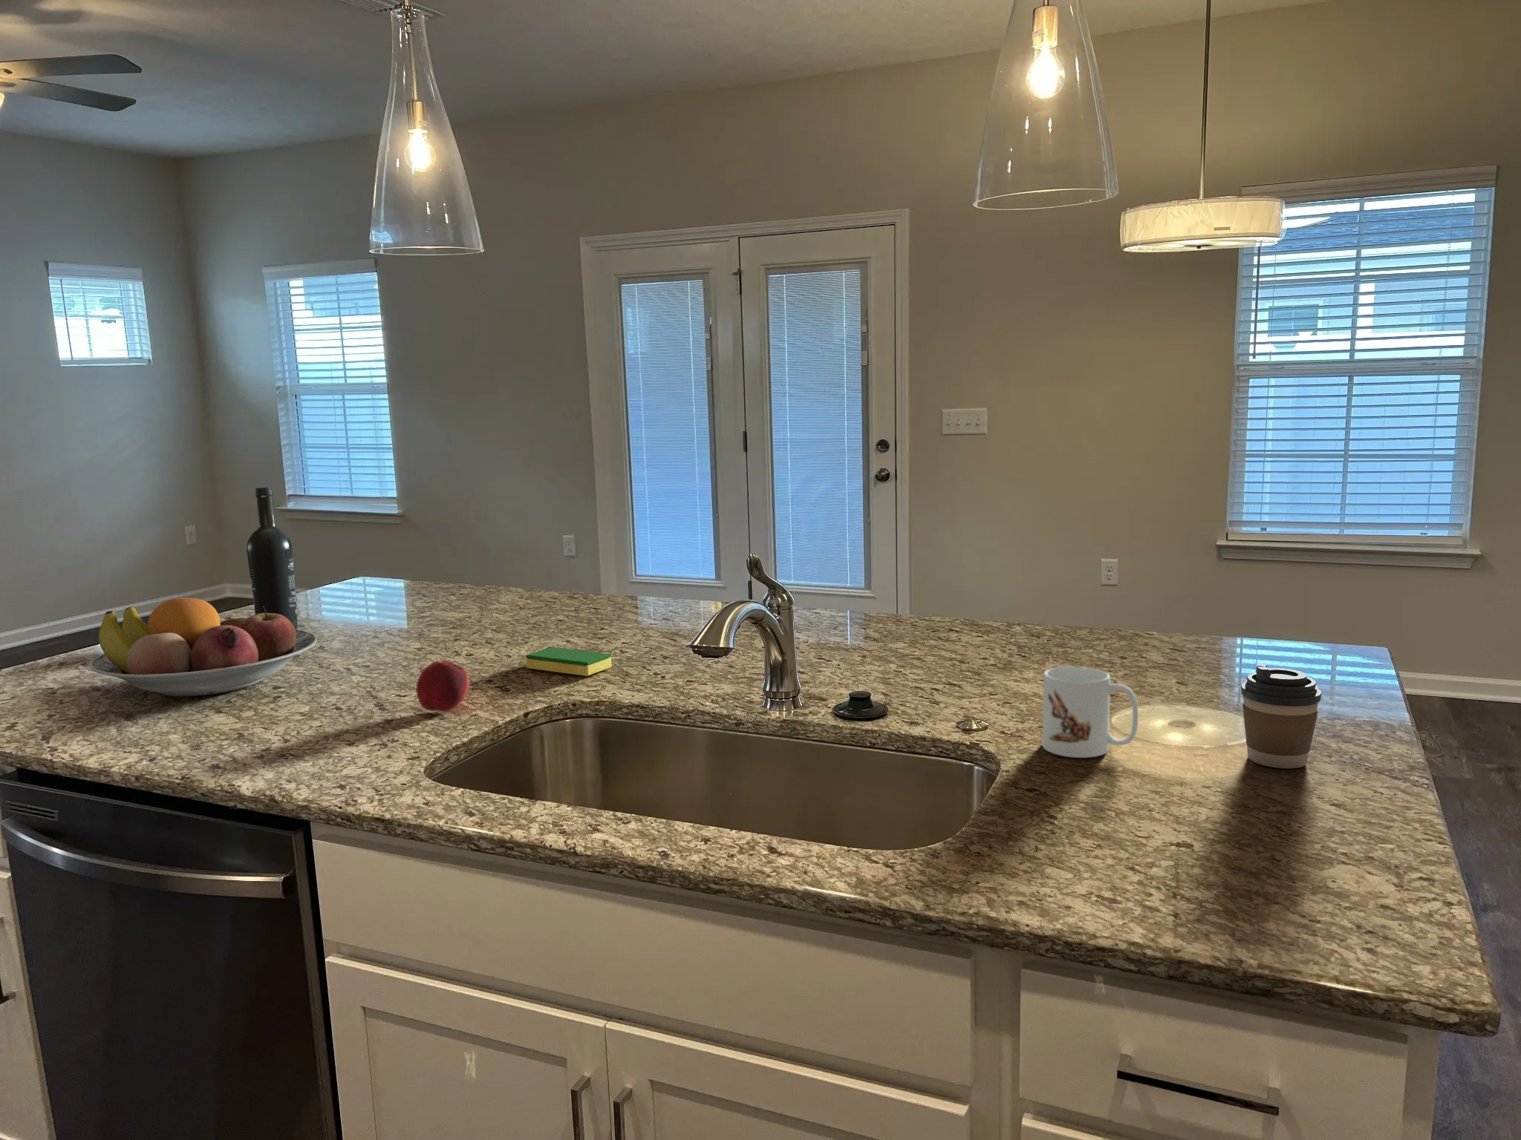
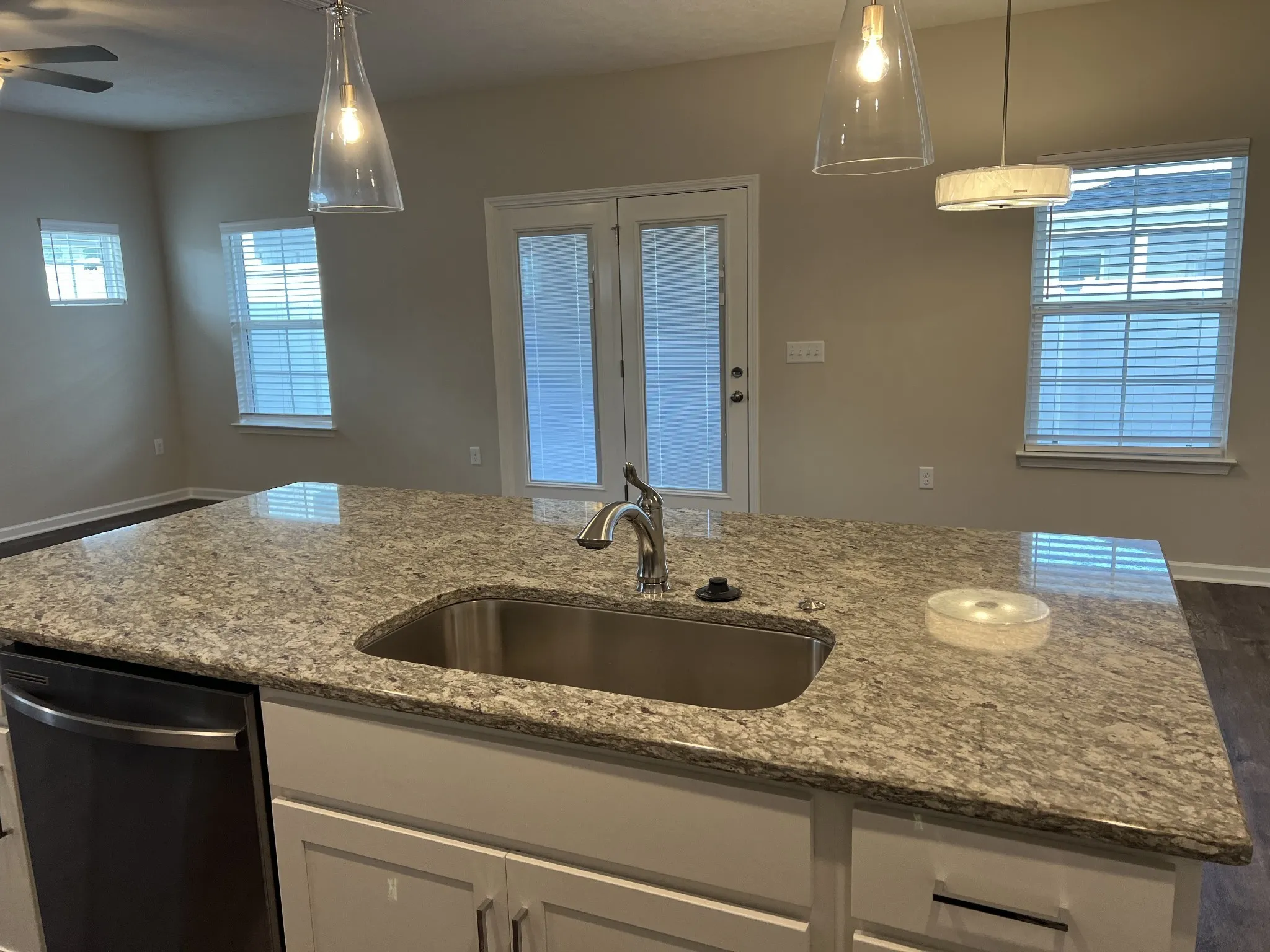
- mug (1090, 711)
- fruit bowl (207, 642)
- coffee cup (1279, 714)
- wine bottle (271, 559)
- dish sponge (568, 661)
- peach (441, 686)
